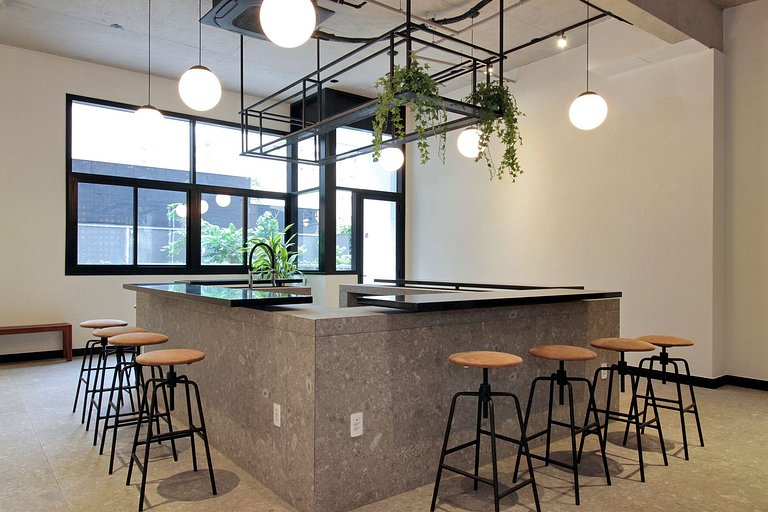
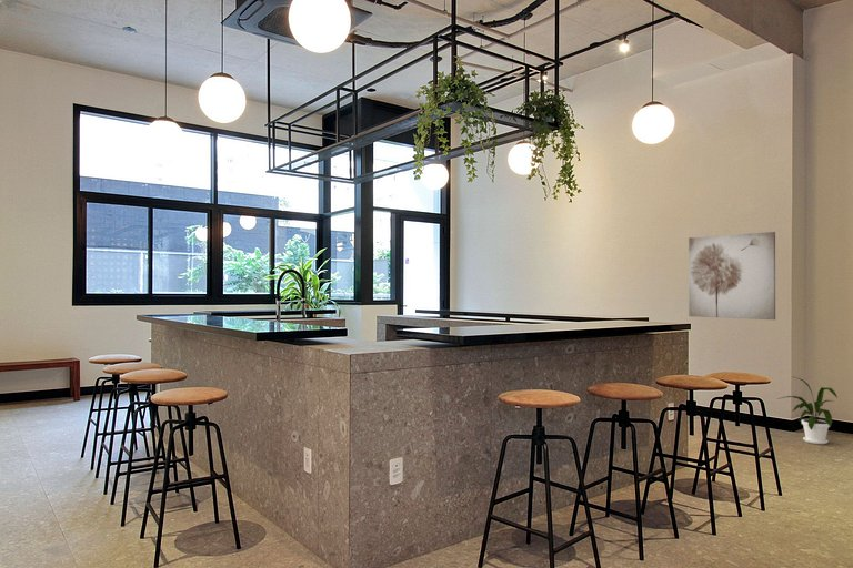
+ house plant (812, 409)
+ wall art (730, 276)
